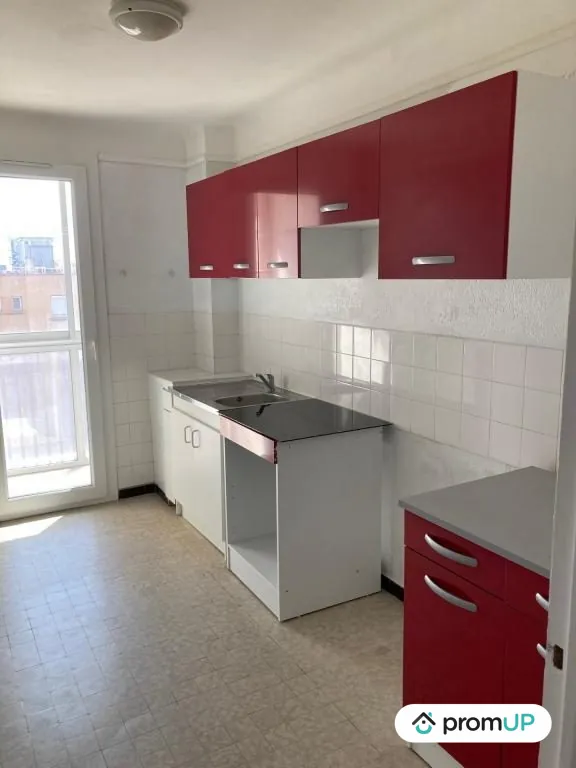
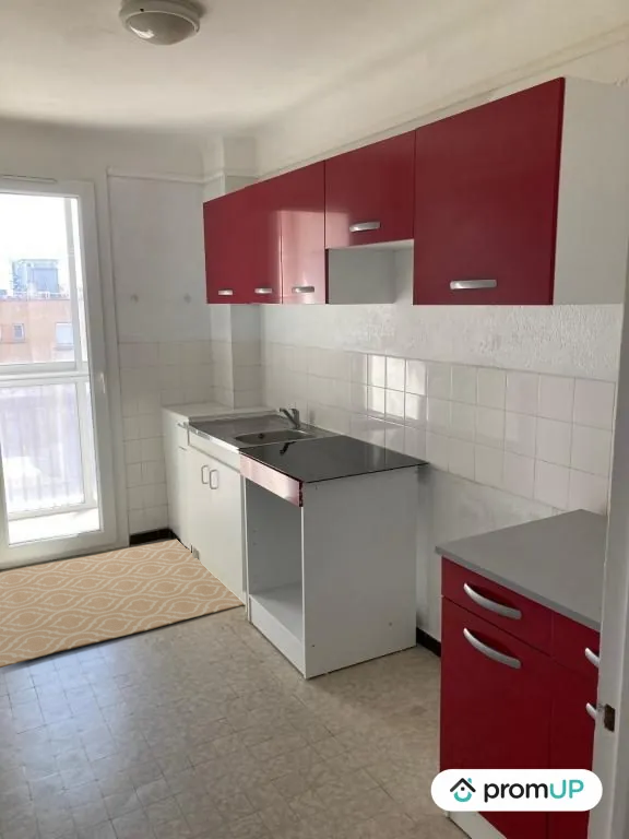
+ rug (155, 578)
